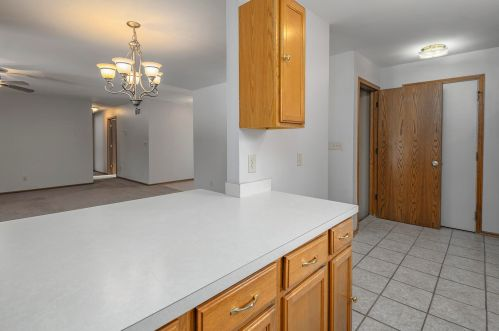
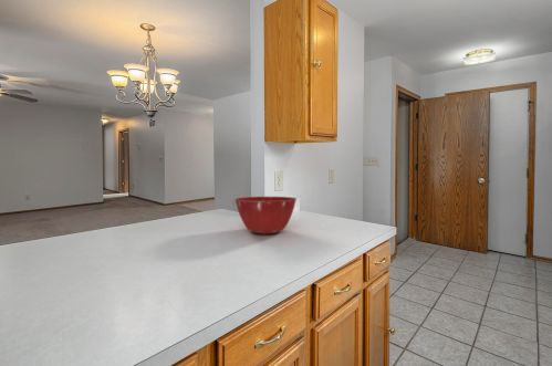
+ mixing bowl (265, 215)
